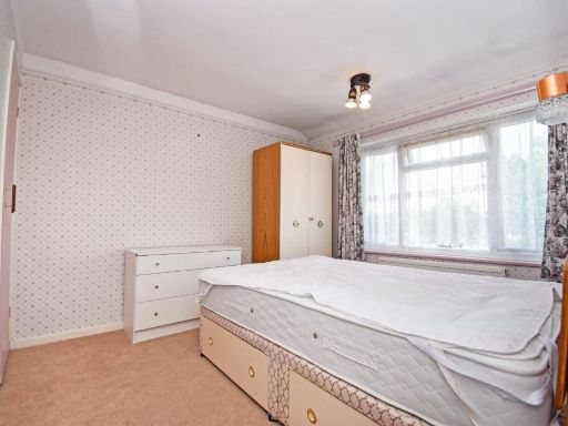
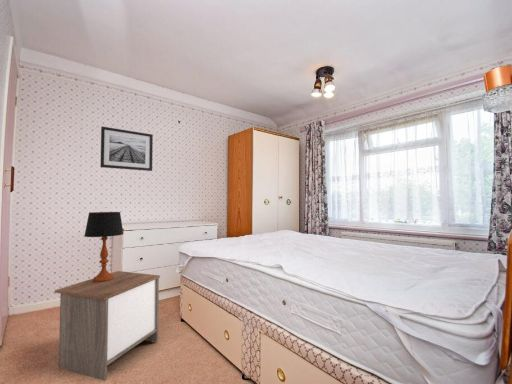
+ table lamp (104, 245)
+ nightstand (111, 317)
+ wall art (128, 149)
